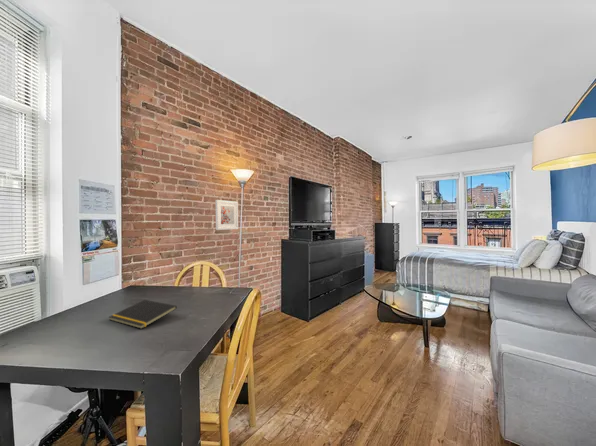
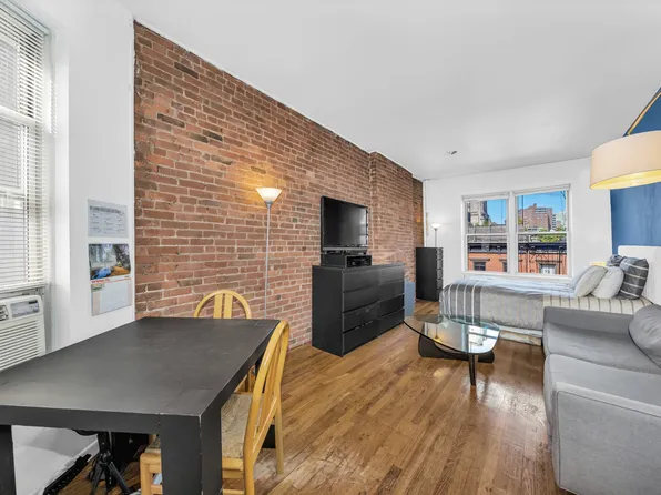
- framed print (227, 215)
- notepad (143, 312)
